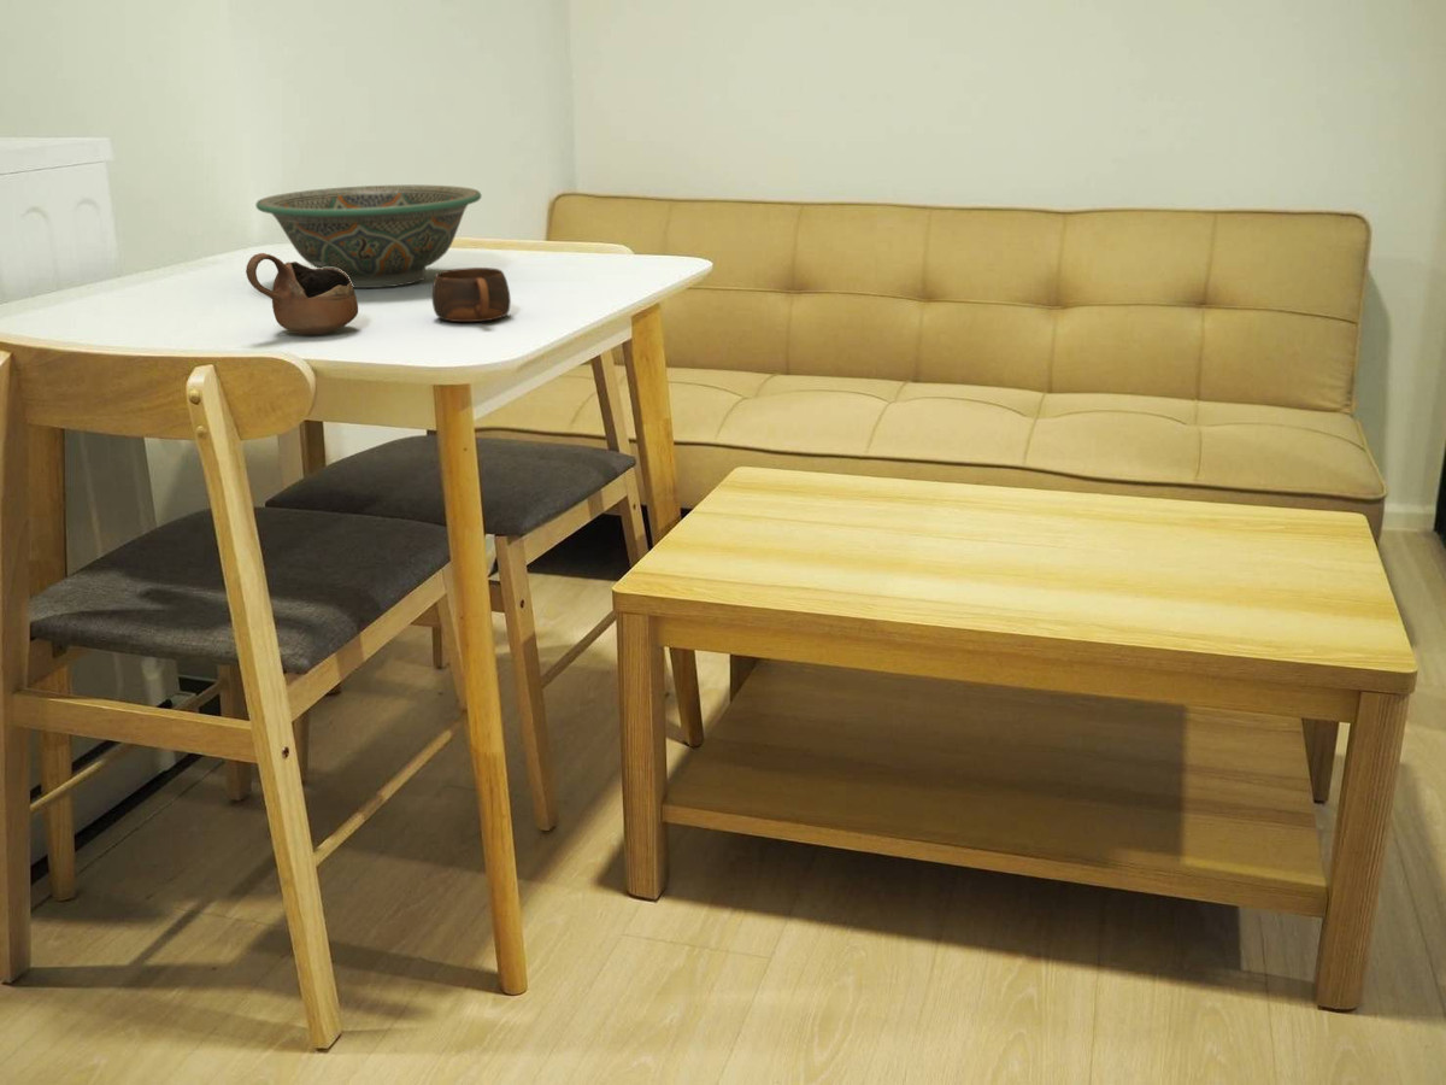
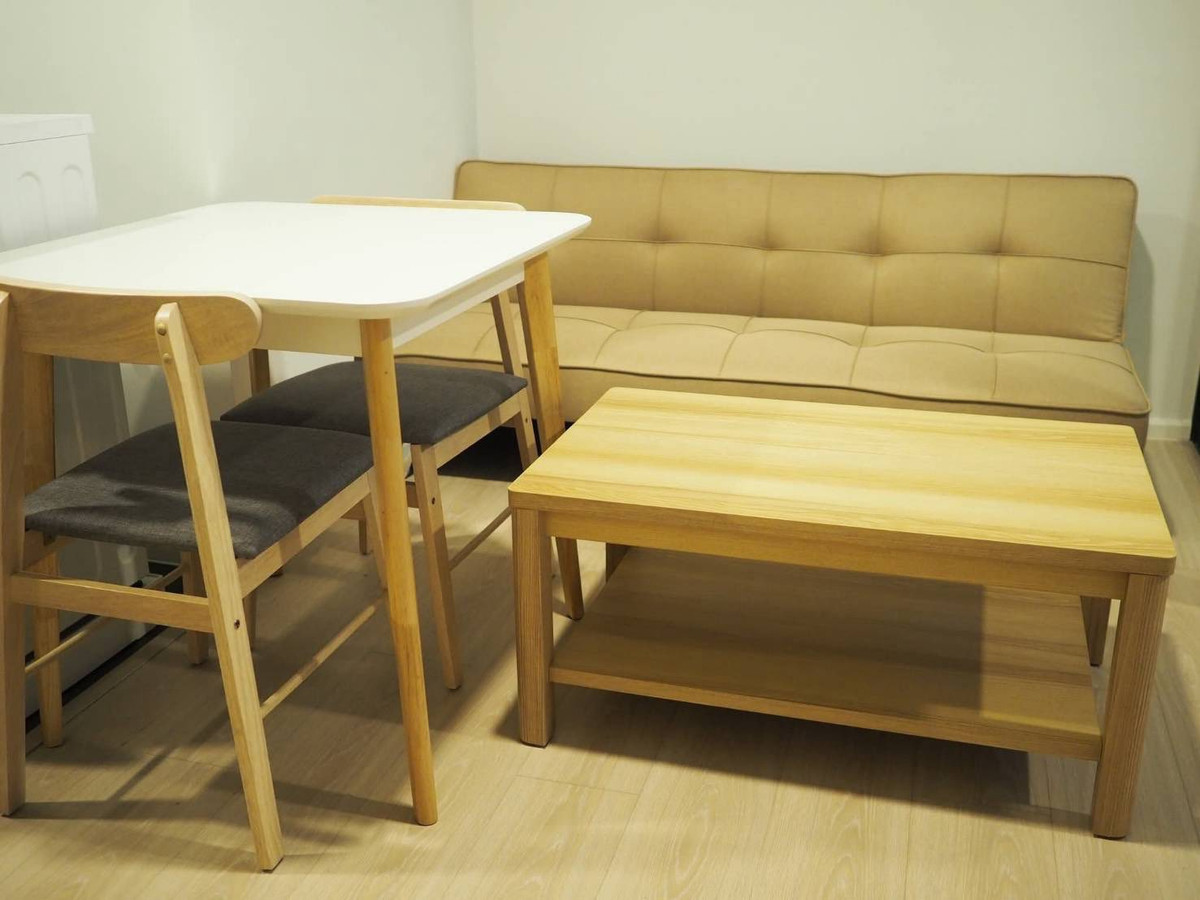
- cup (301, 289)
- cup (470, 295)
- decorative bowl (374, 239)
